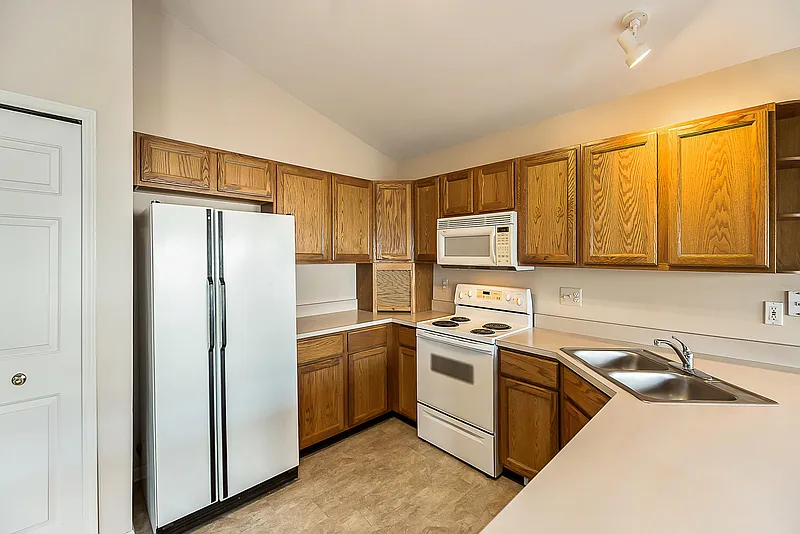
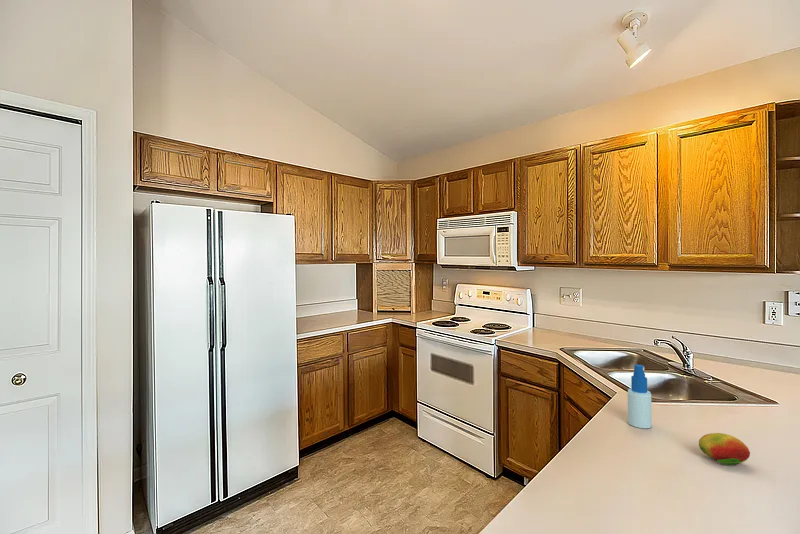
+ fruit (723, 447)
+ spray bottle (639, 394)
